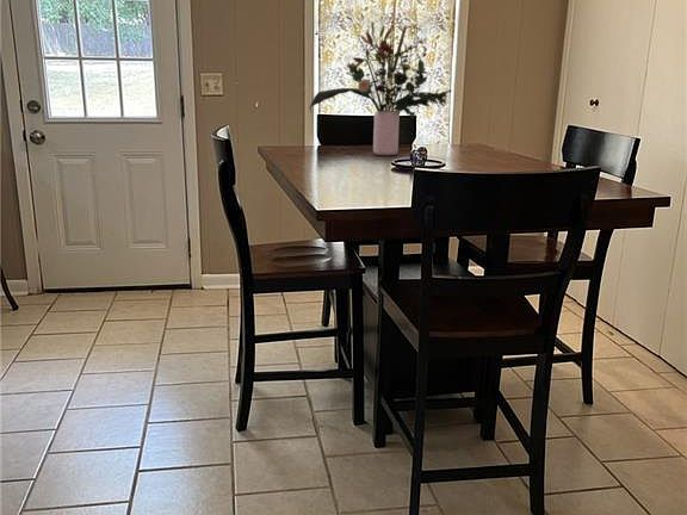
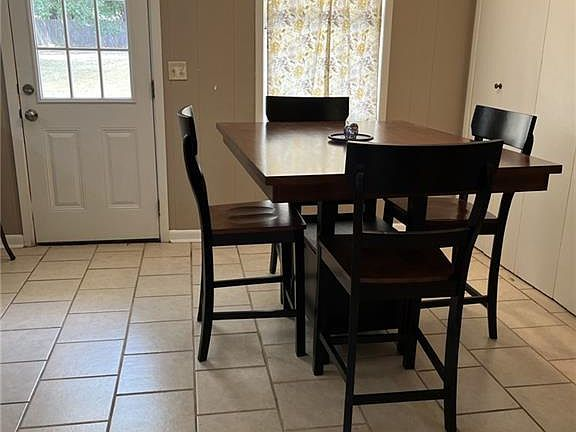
- bouquet (378, 88)
